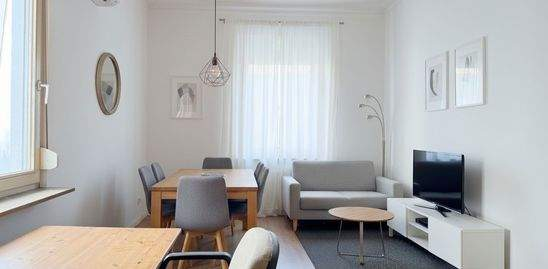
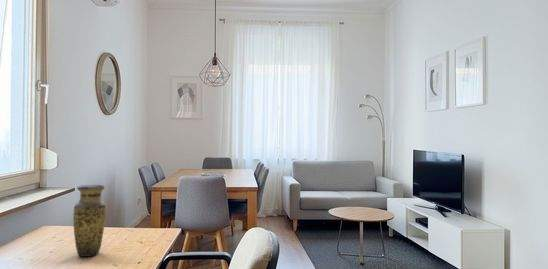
+ vase (89, 220)
